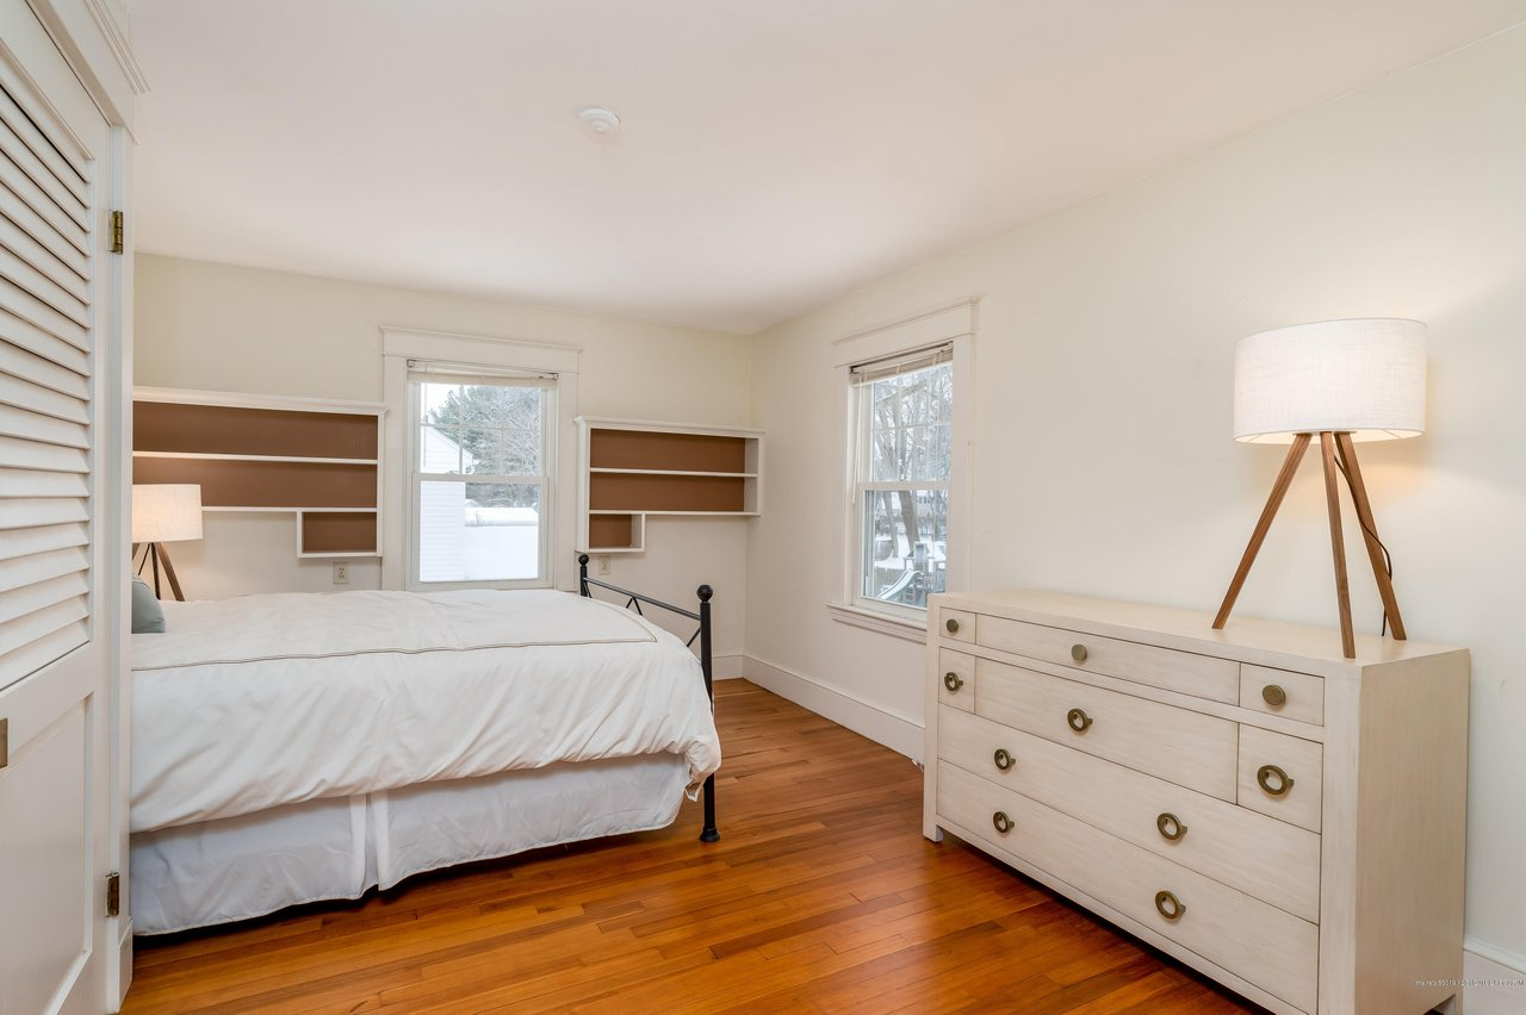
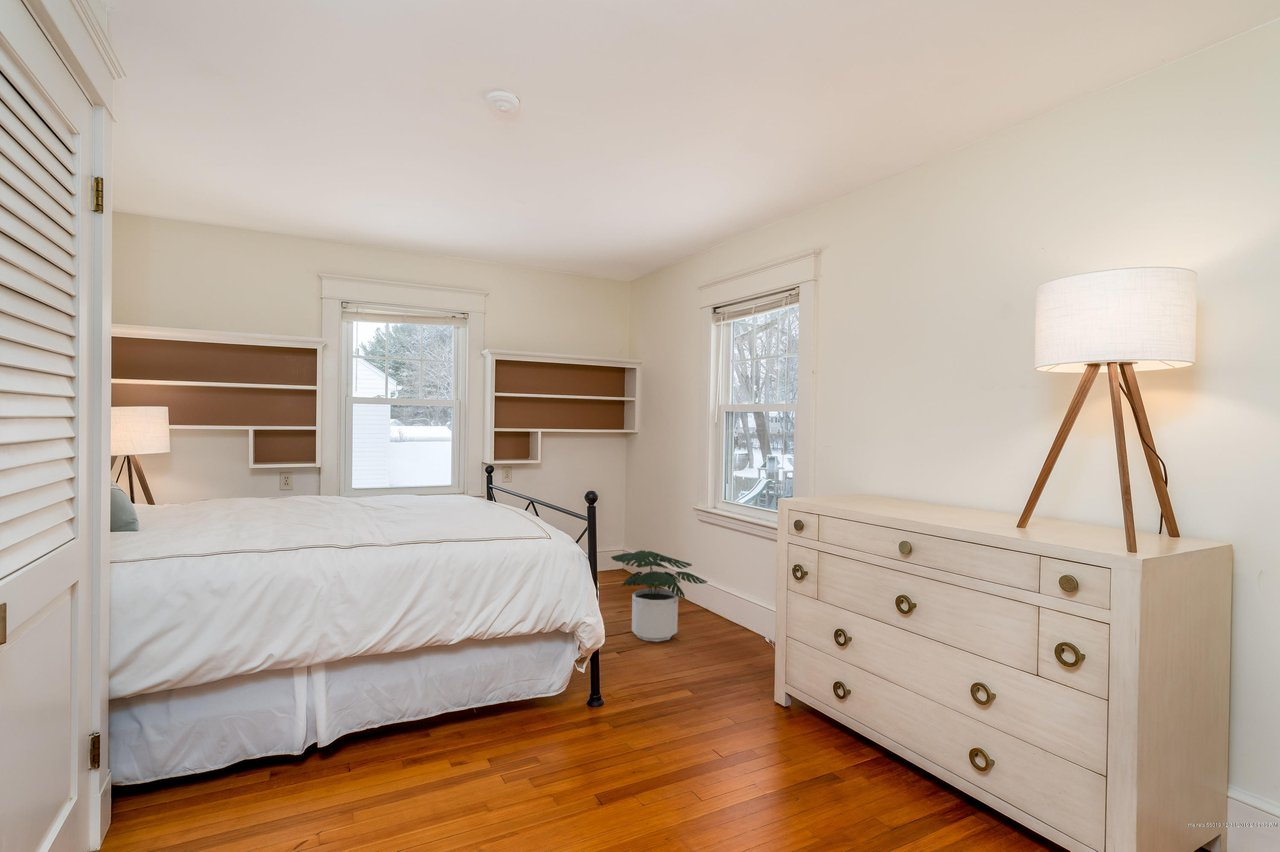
+ potted plant (656, 591)
